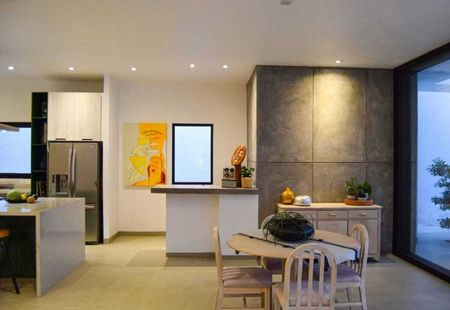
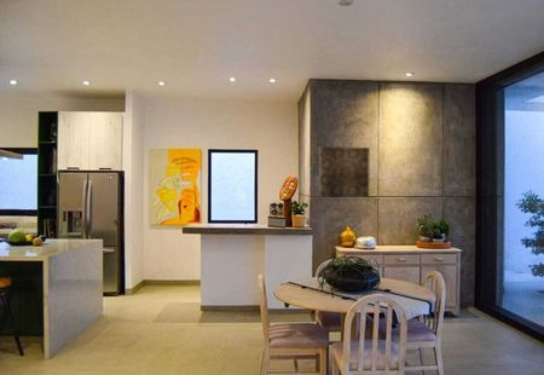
+ wall art (343, 172)
